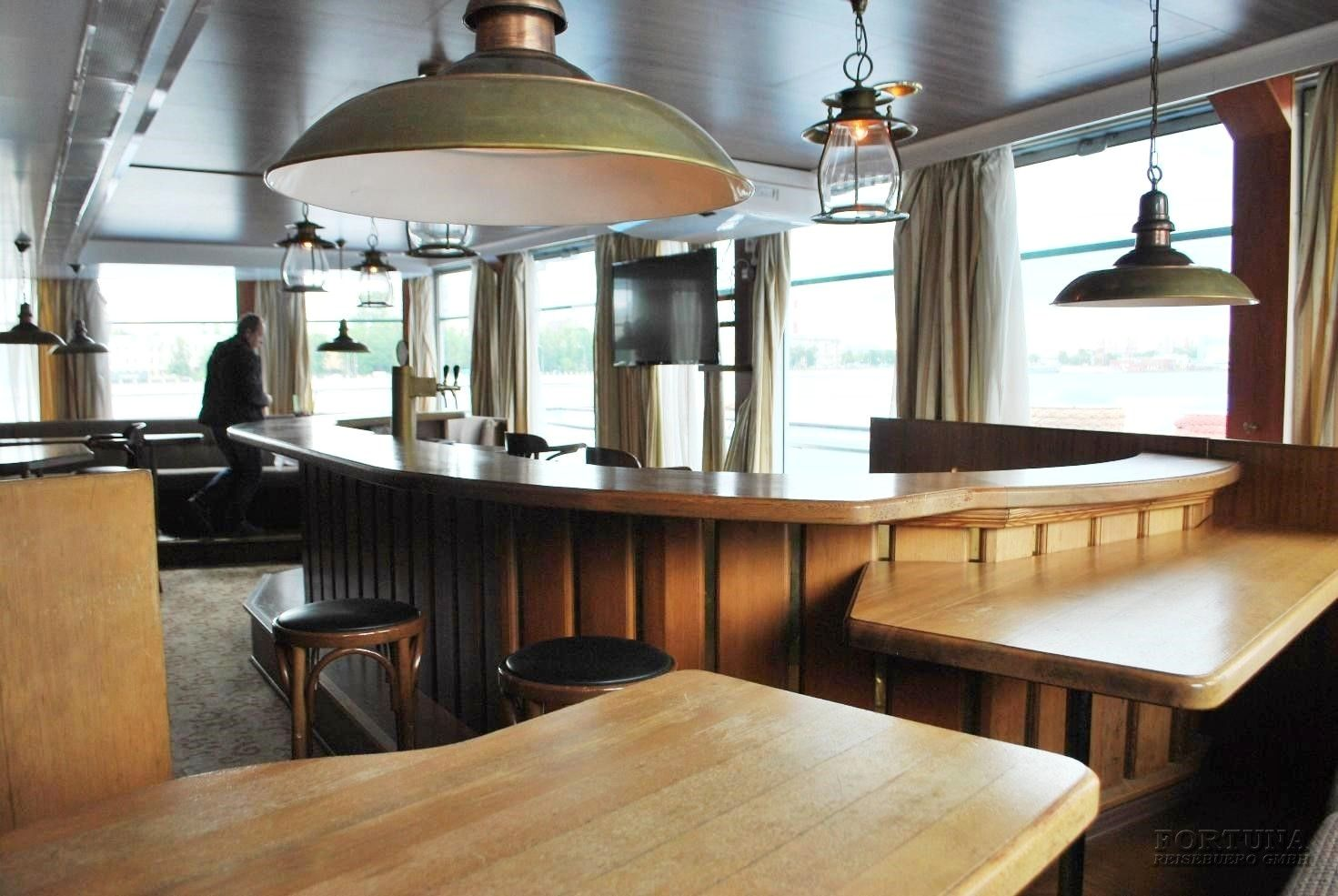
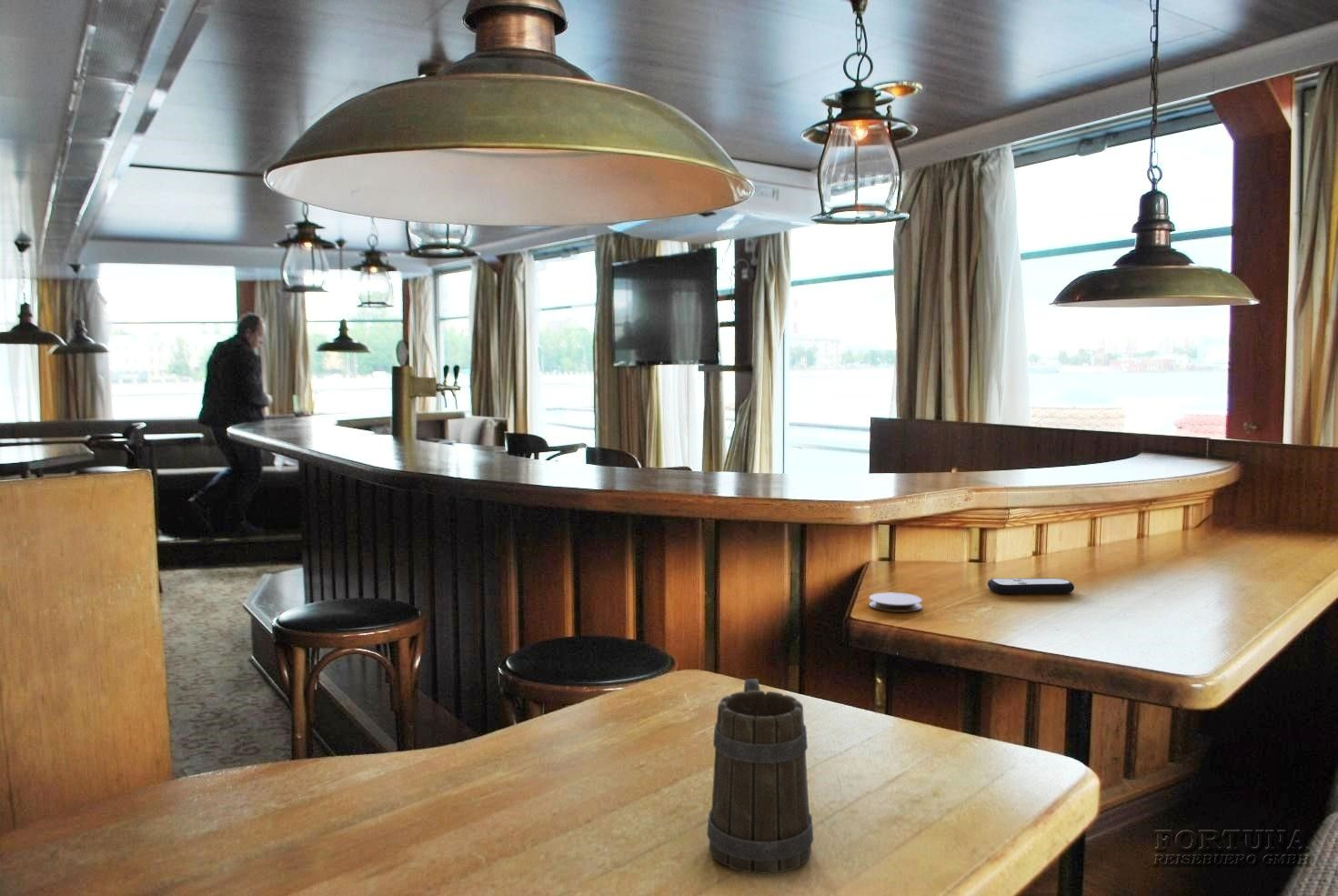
+ beer mug (757, 766)
+ coaster (895, 601)
+ remote control (1031, 585)
